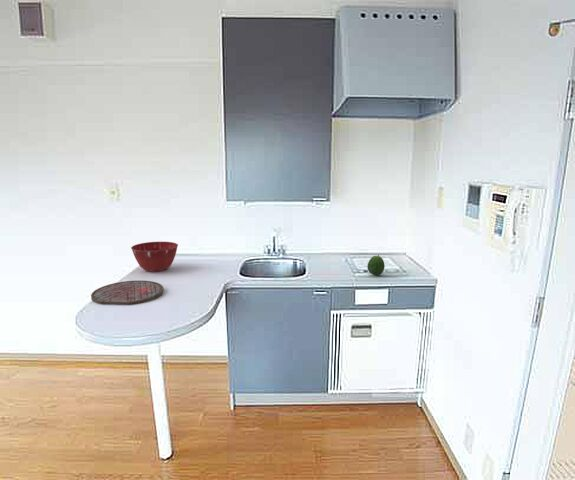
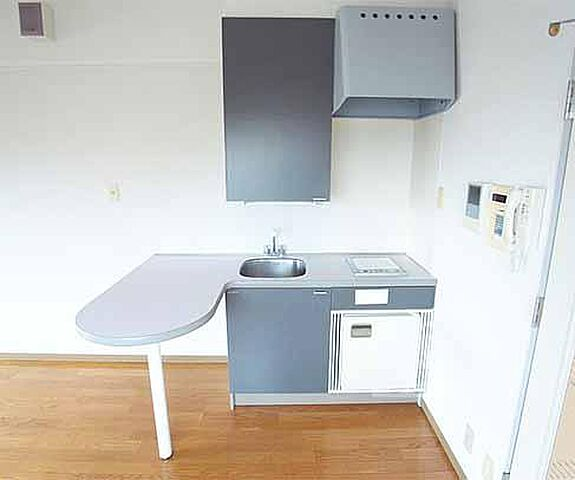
- fruit (376, 265)
- mixing bowl (155, 257)
- cutting board (128, 292)
